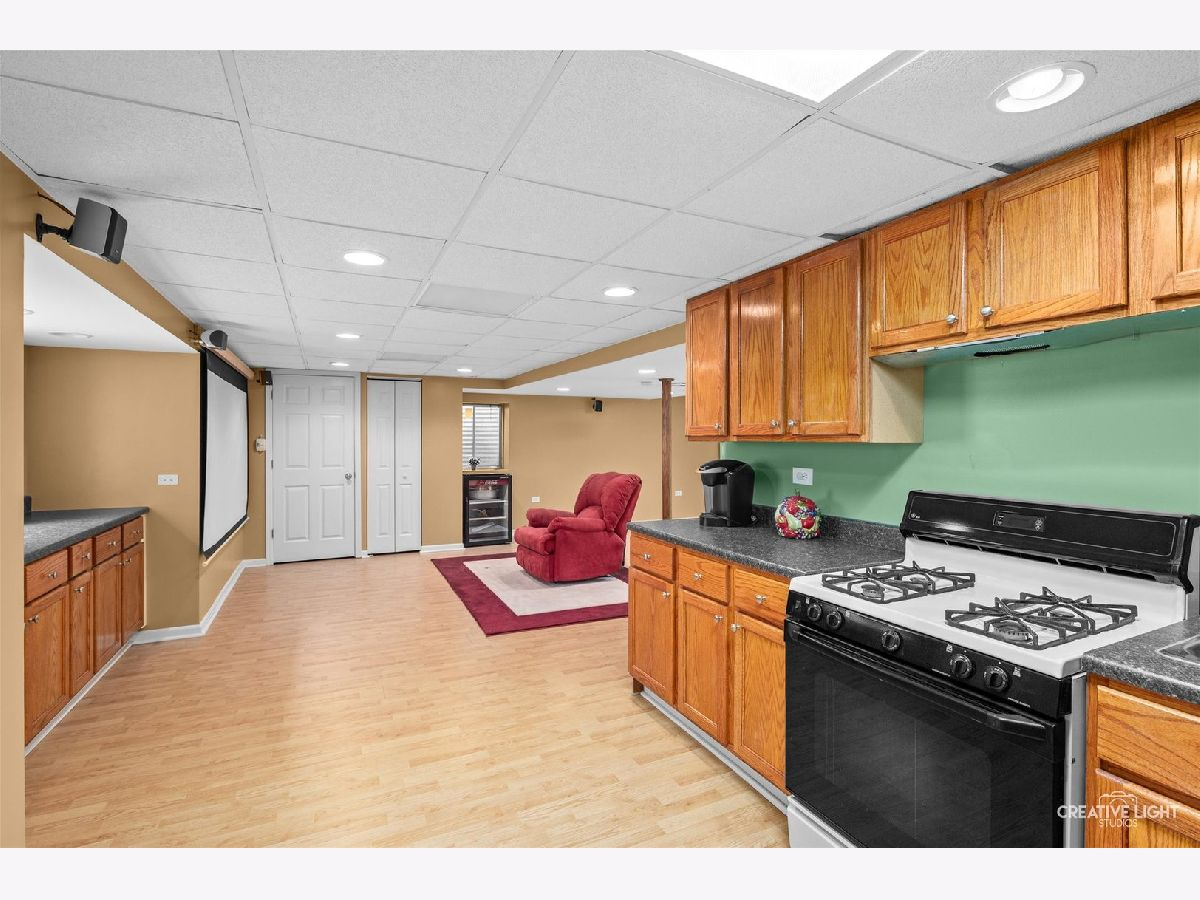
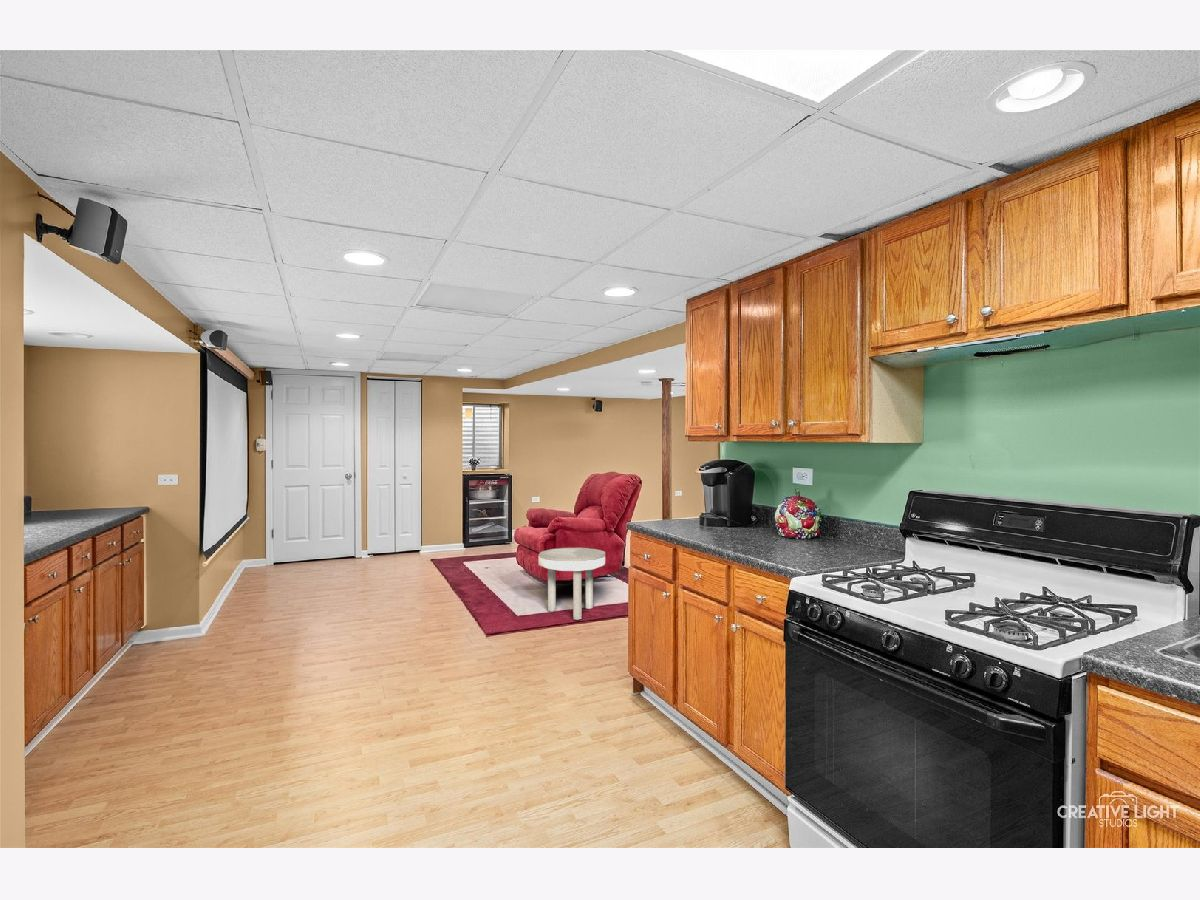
+ side table (573, 582)
